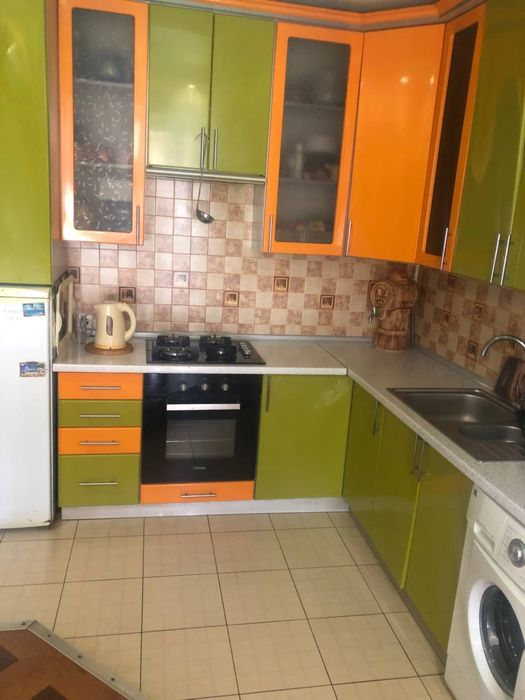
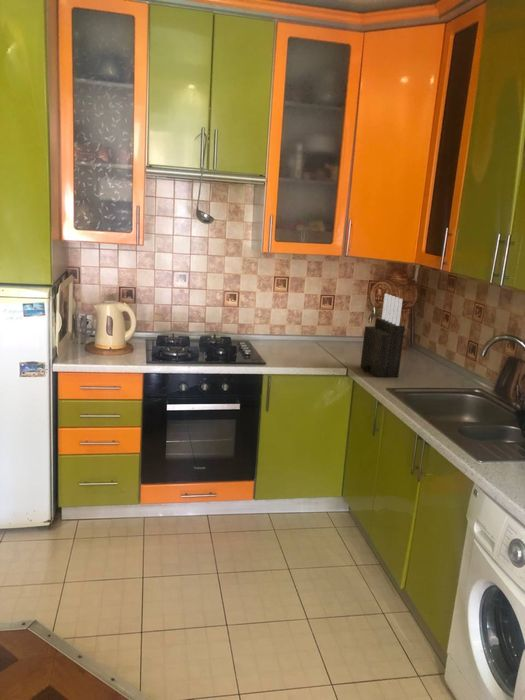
+ knife block (381, 334)
